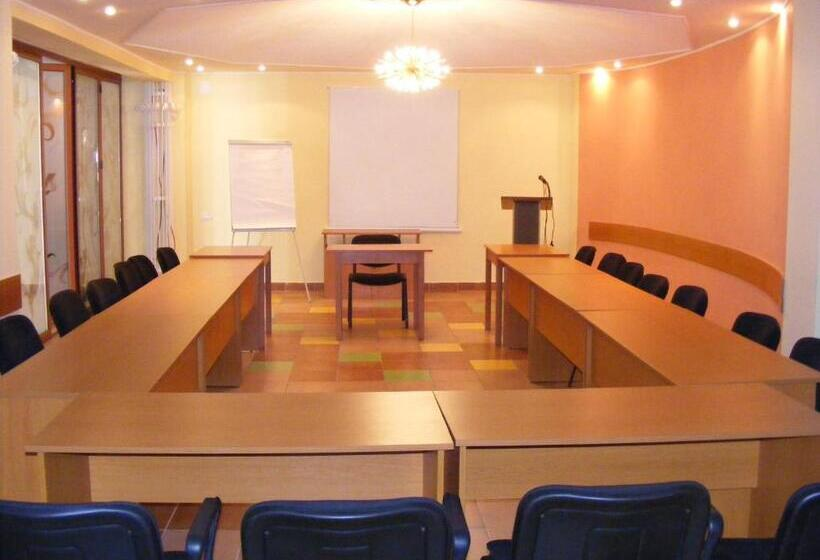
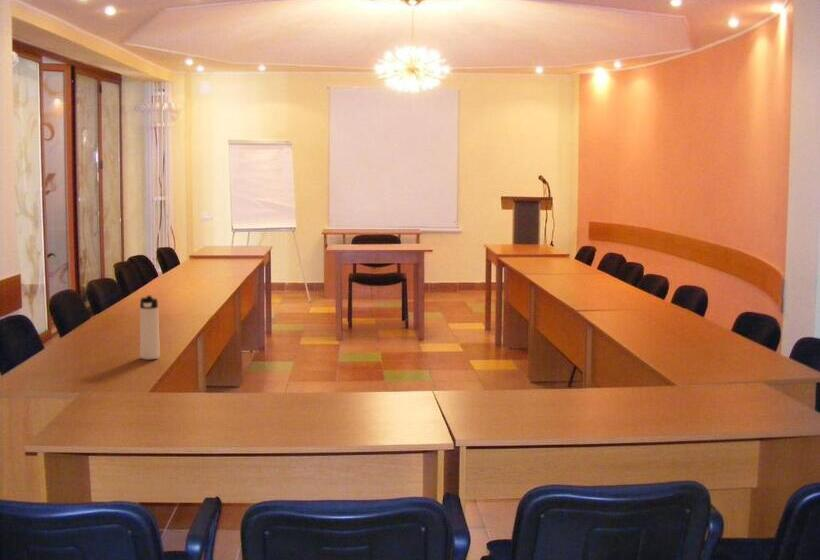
+ thermos bottle (148, 327)
